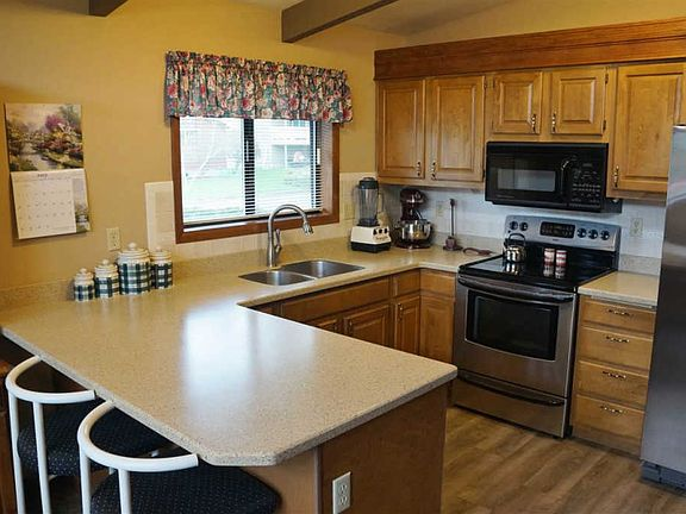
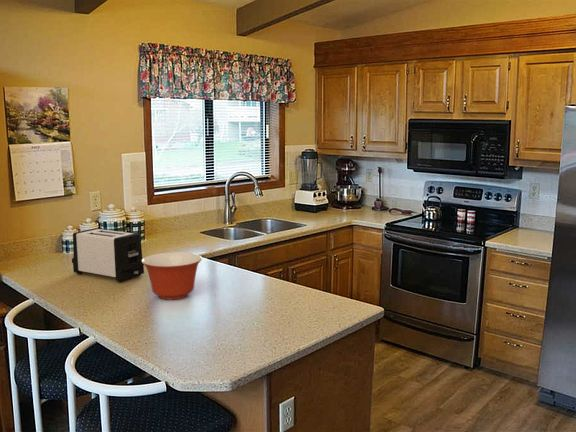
+ mixing bowl (172, 277)
+ toaster (108, 254)
